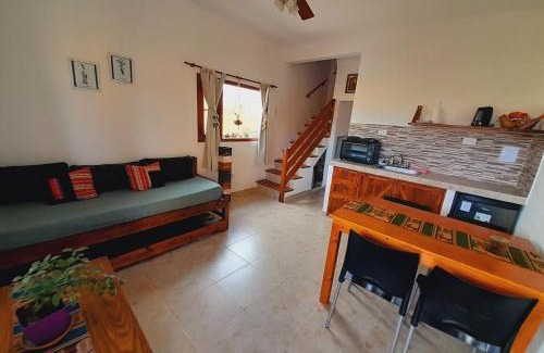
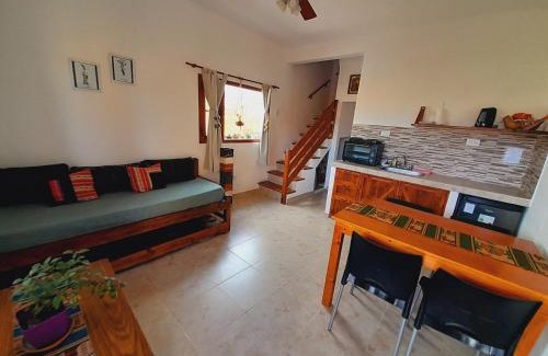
- cup (497, 245)
